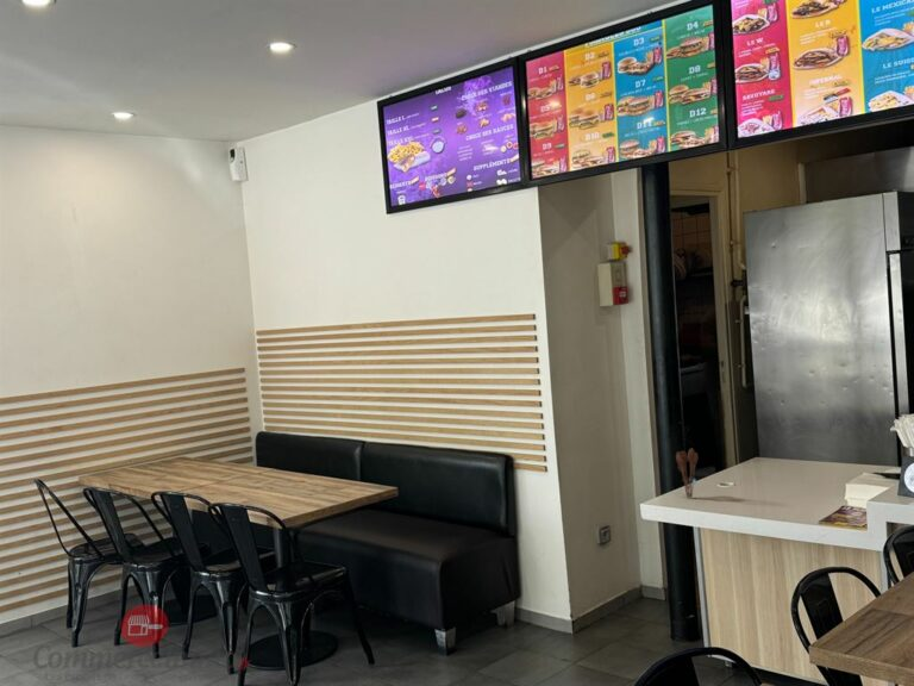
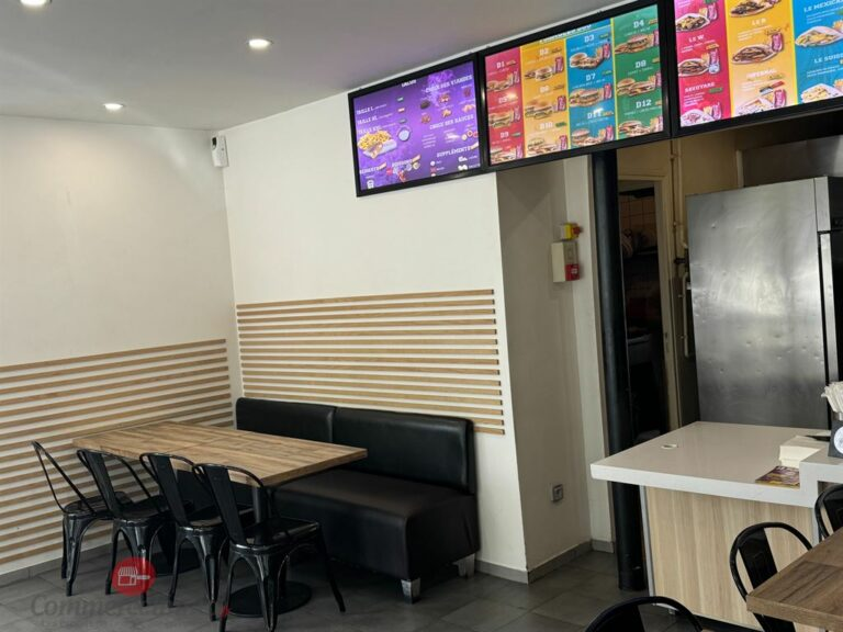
- utensil holder (686, 472)
